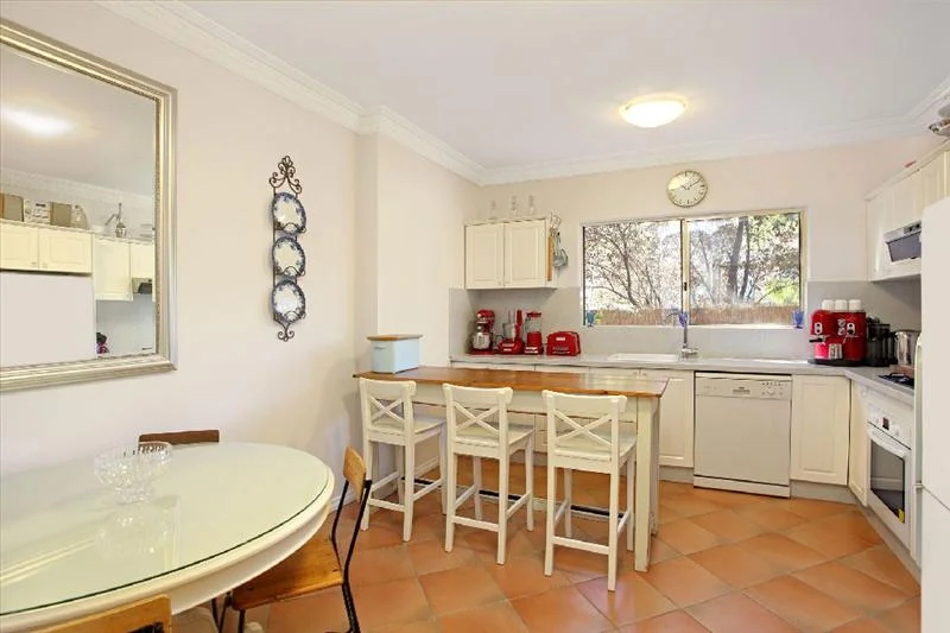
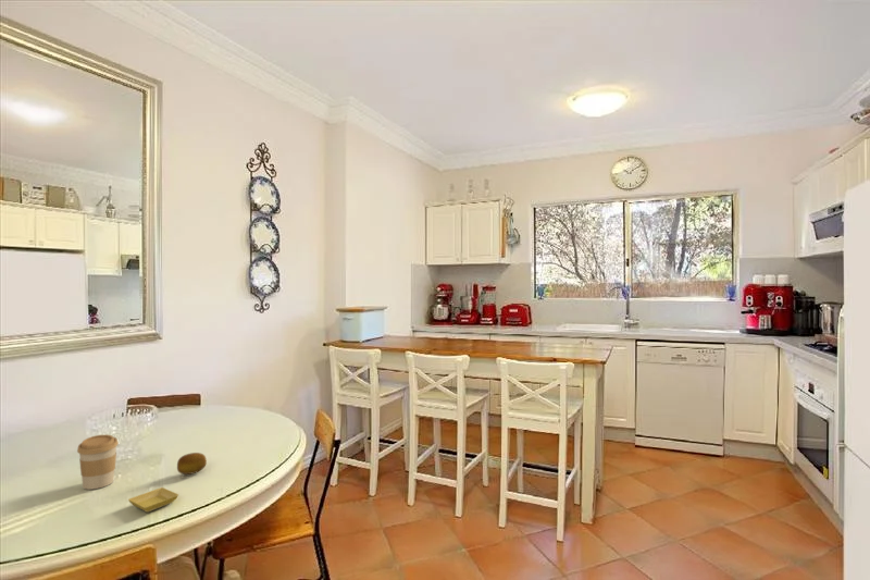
+ fruit (191, 462)
+ saucer (153, 501)
+ coffee cup (98, 460)
